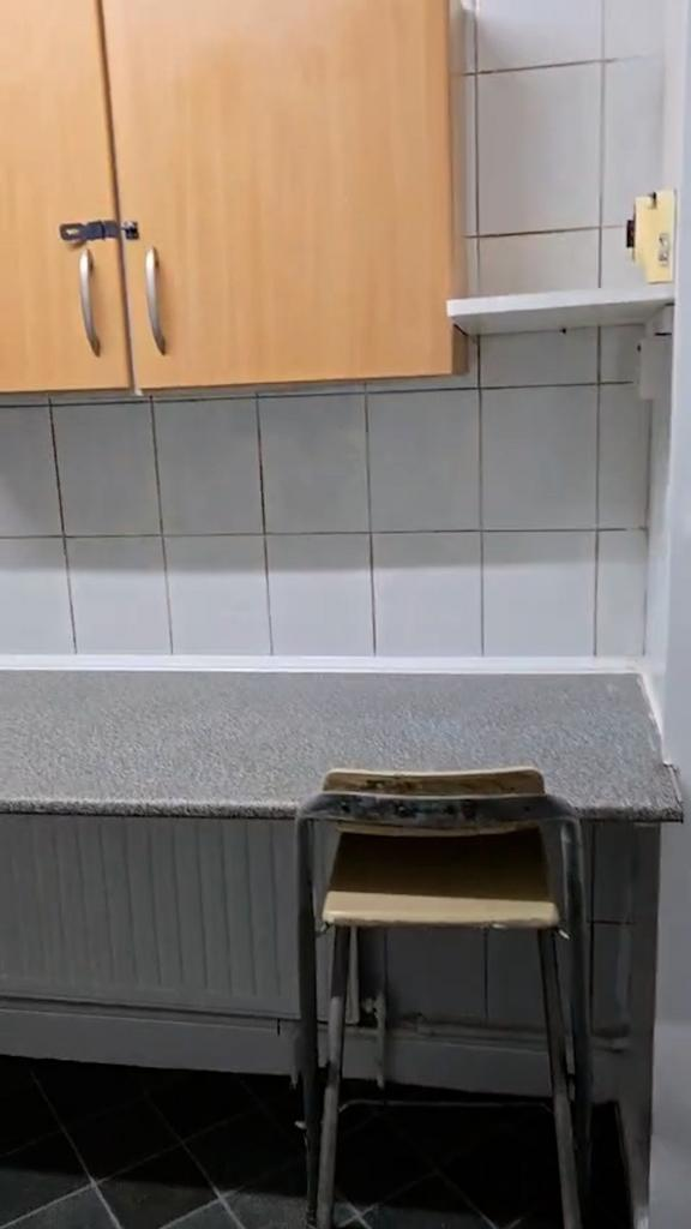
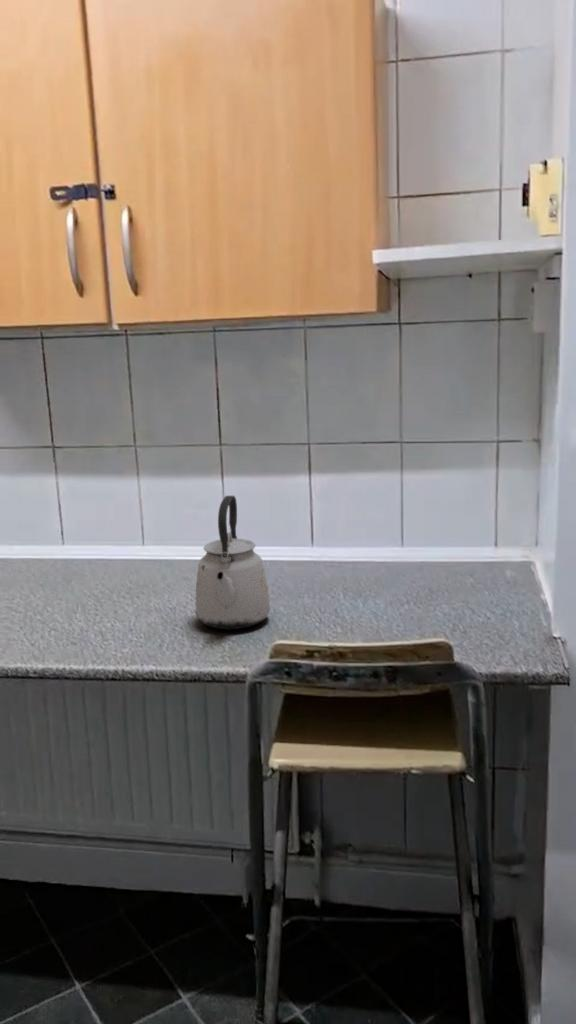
+ kettle (228, 565)
